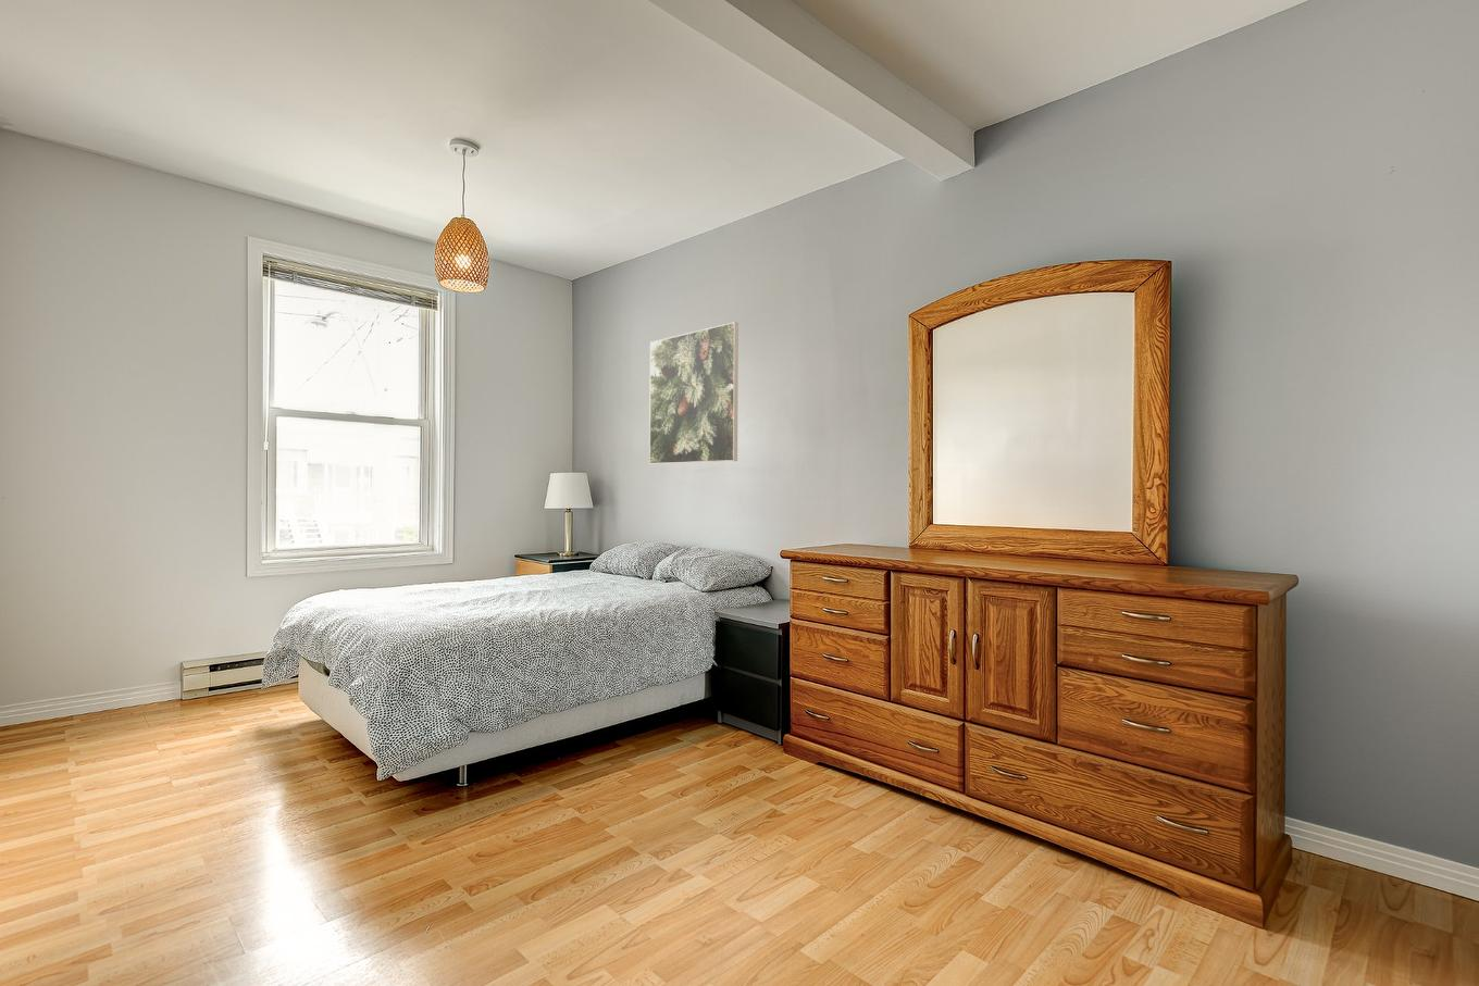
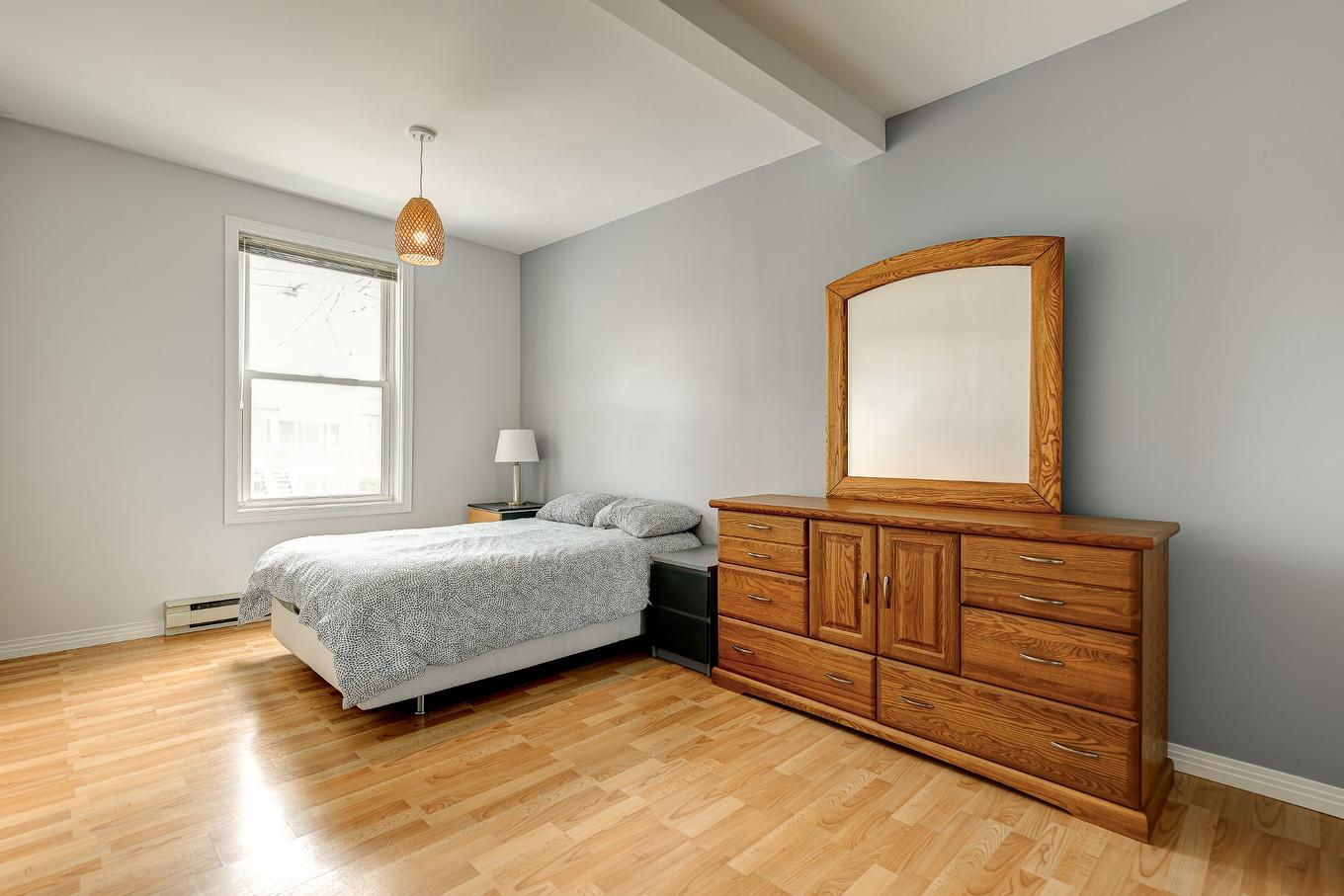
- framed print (691, 398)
